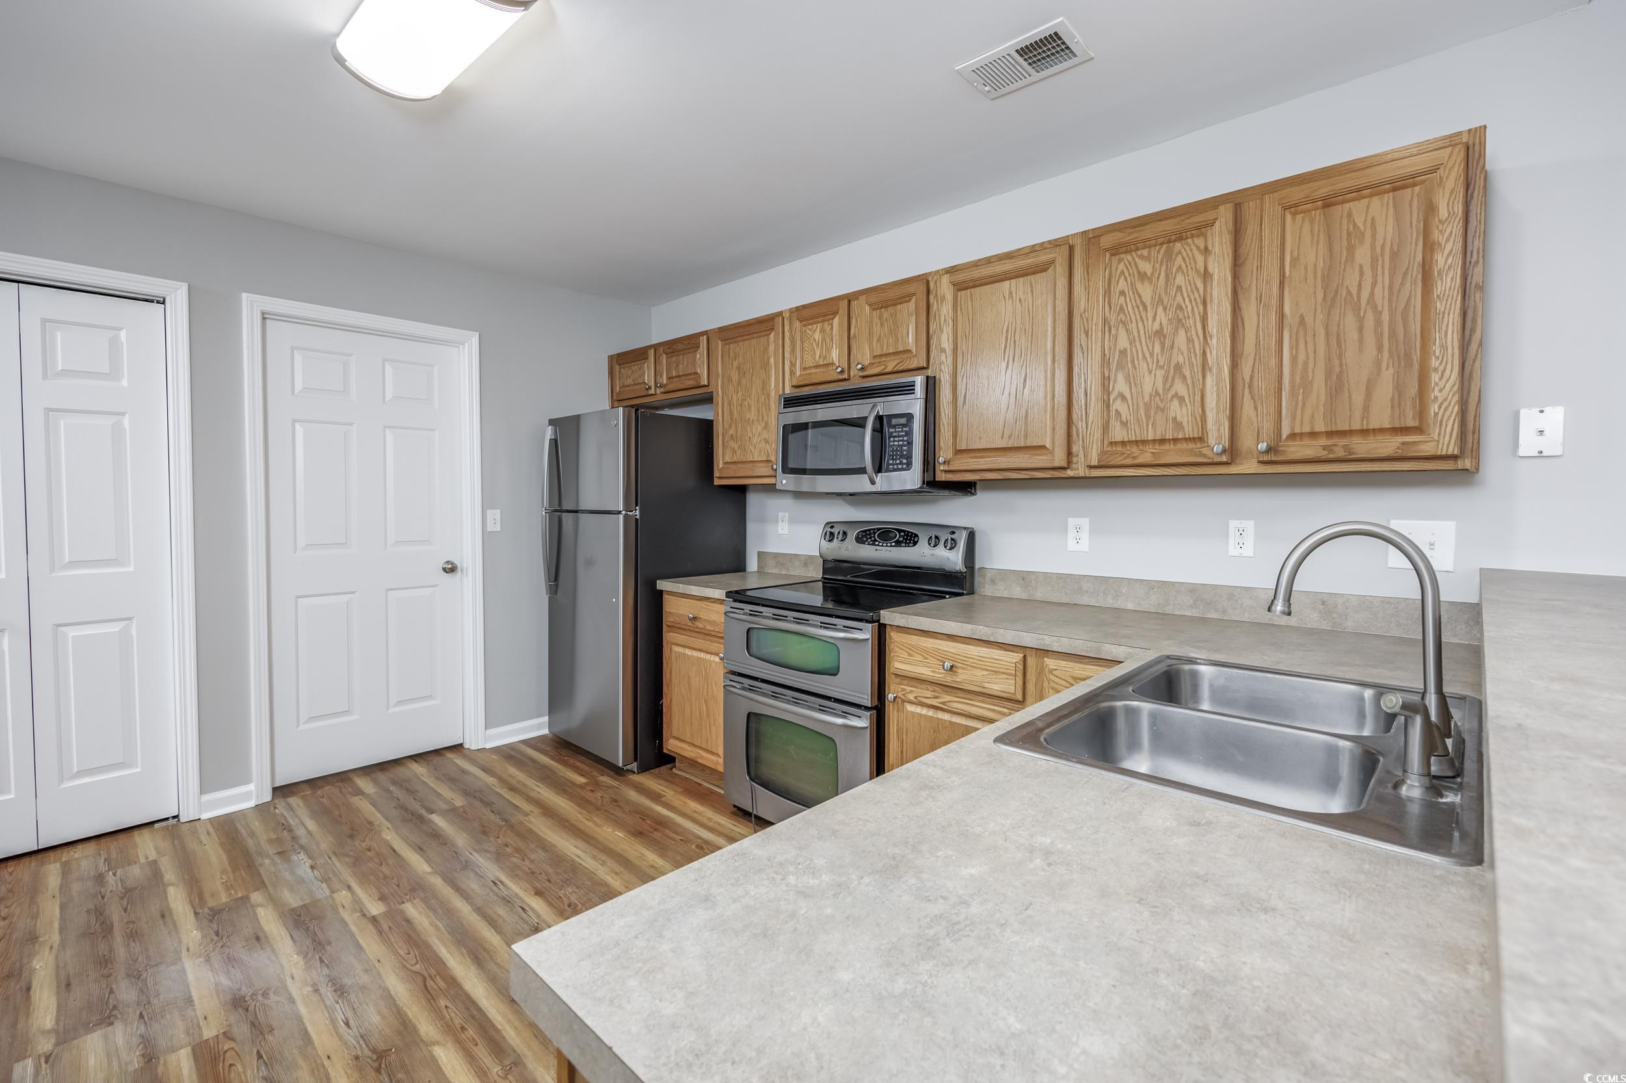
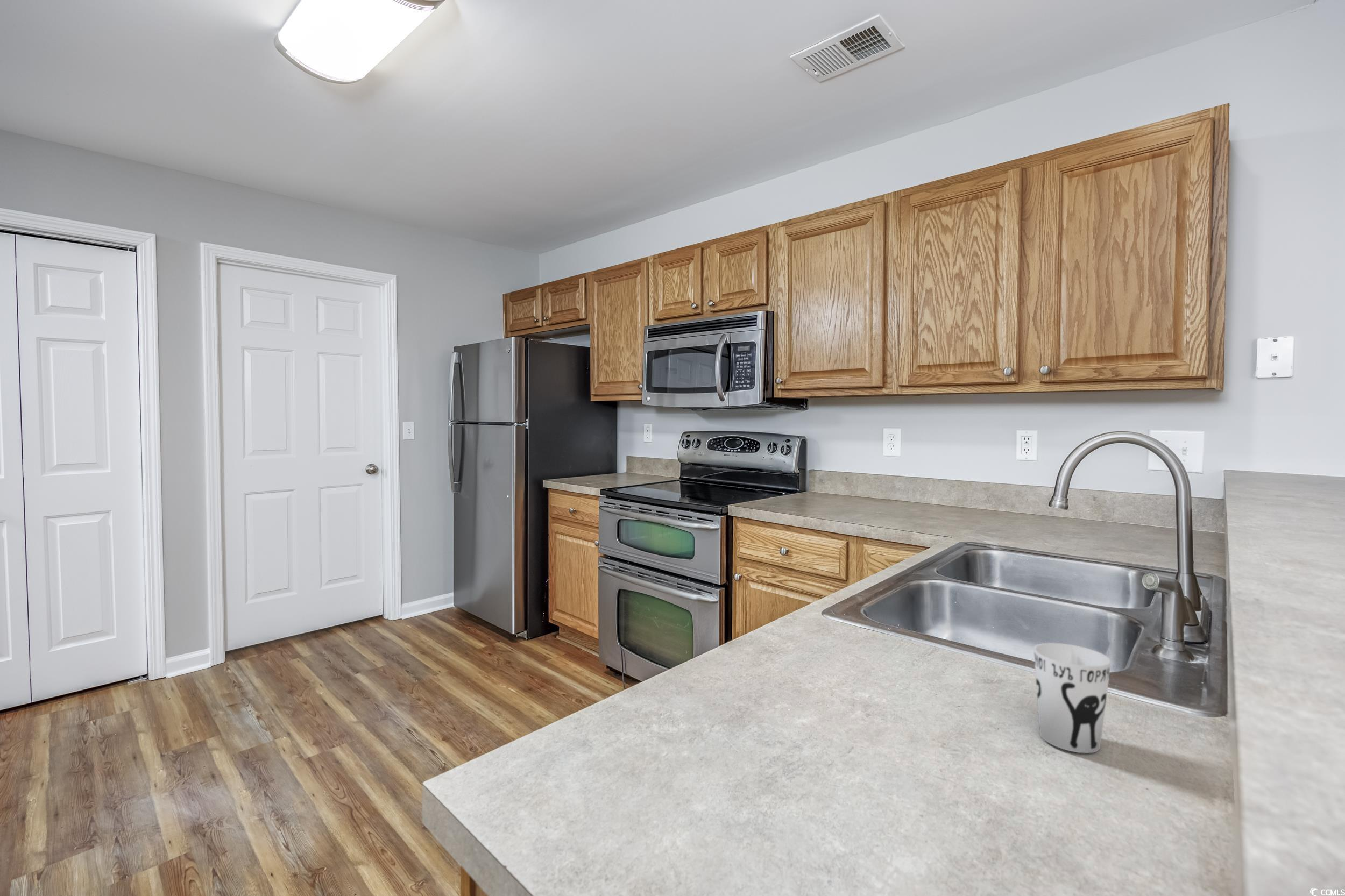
+ cup (1070, 697)
